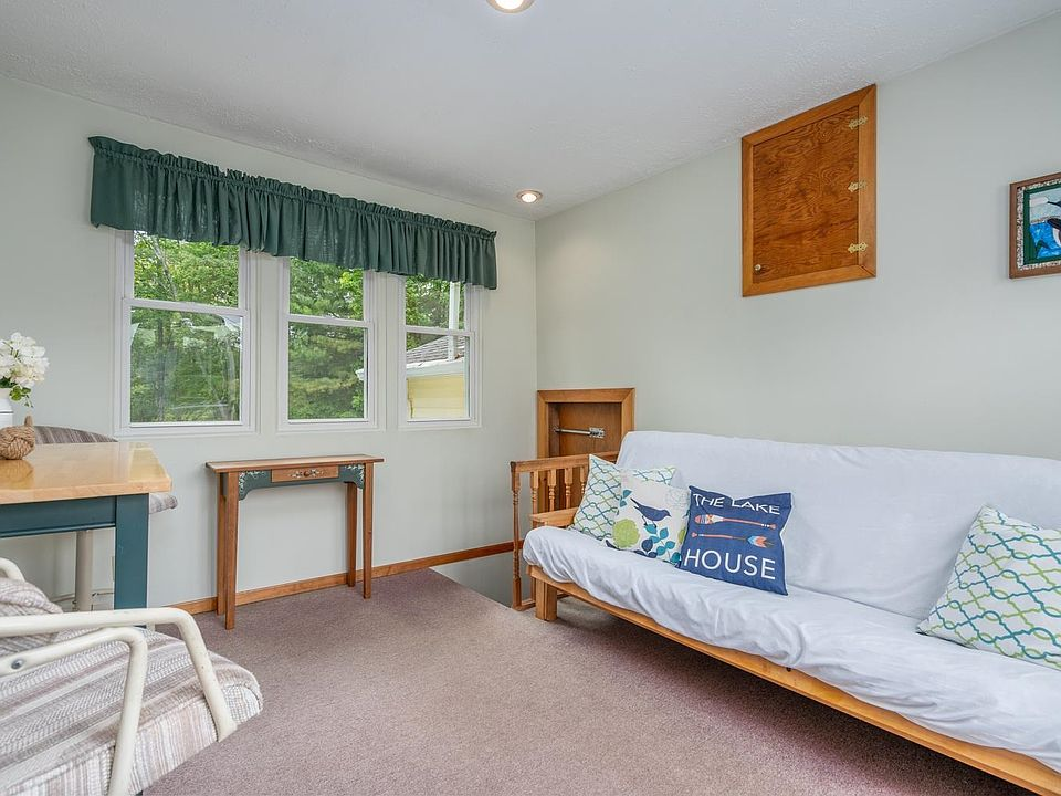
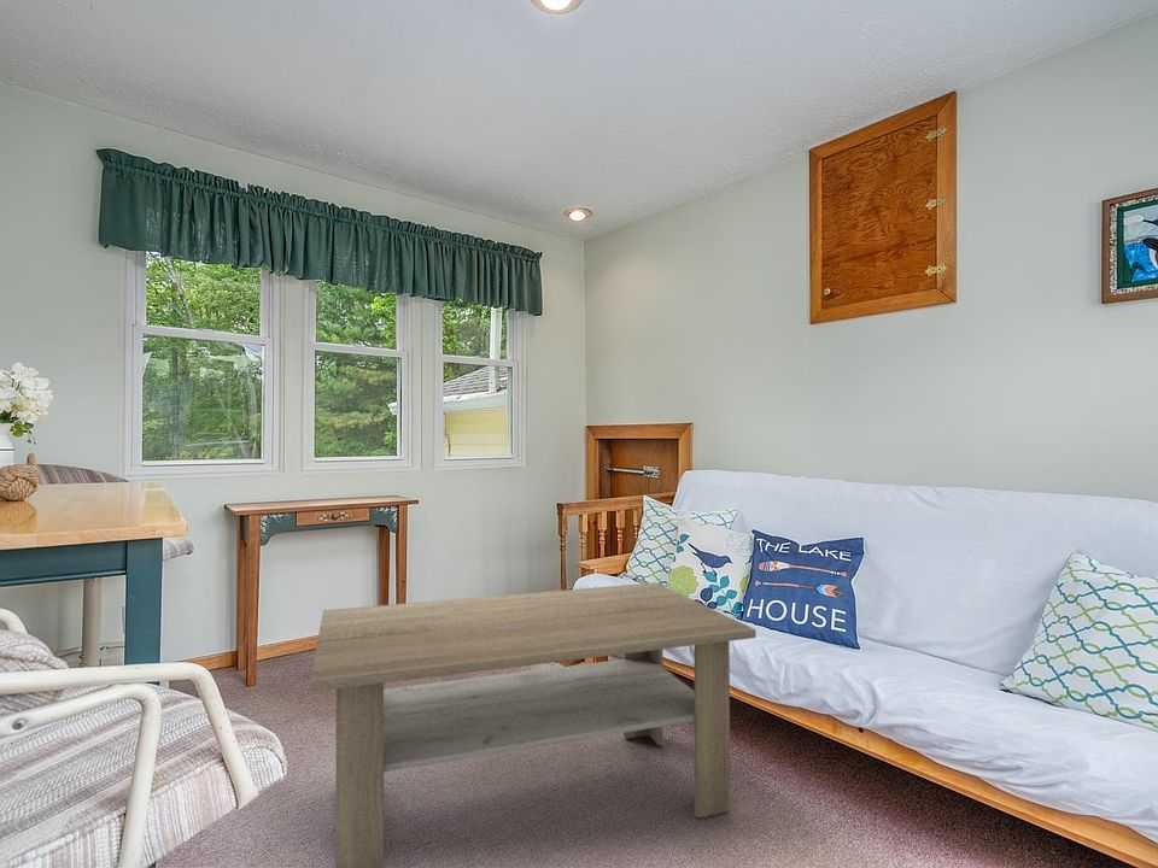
+ coffee table (527, 709)
